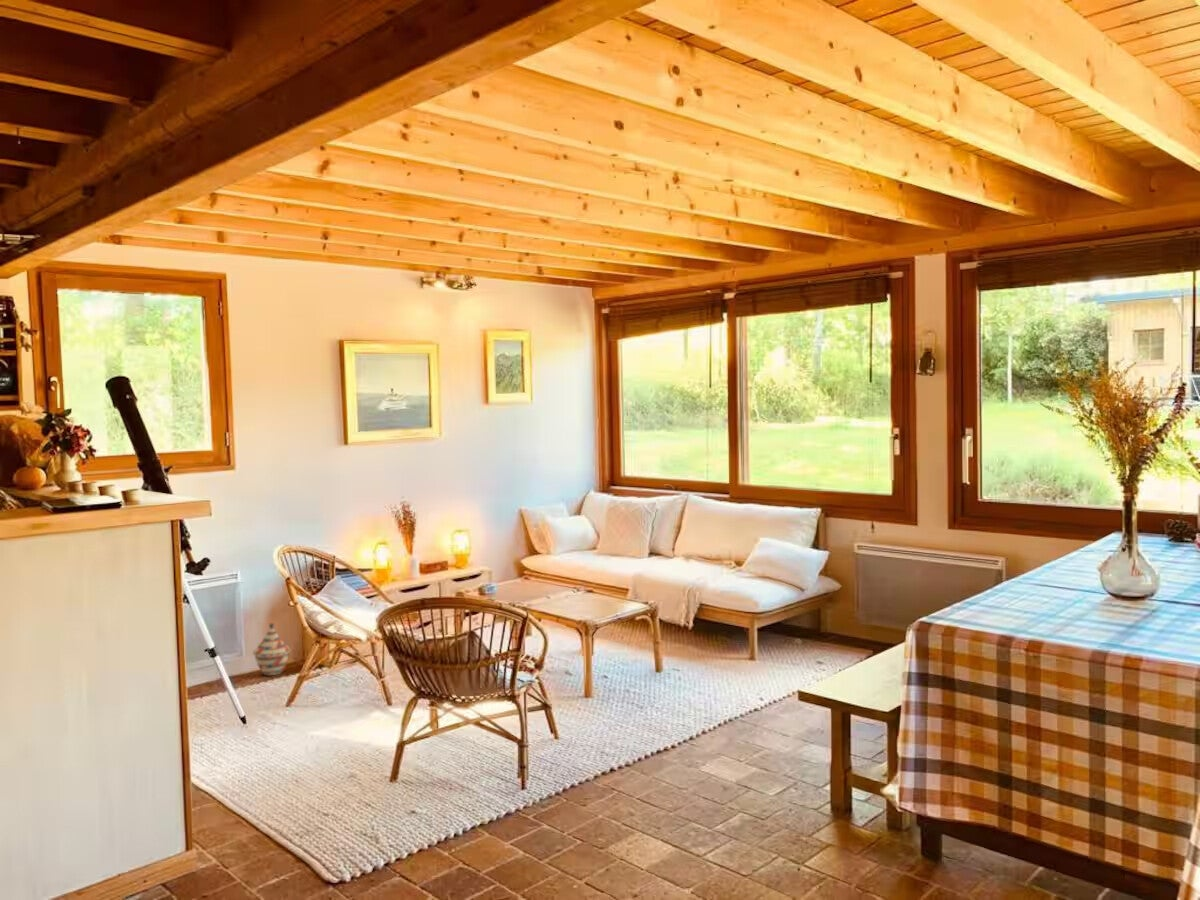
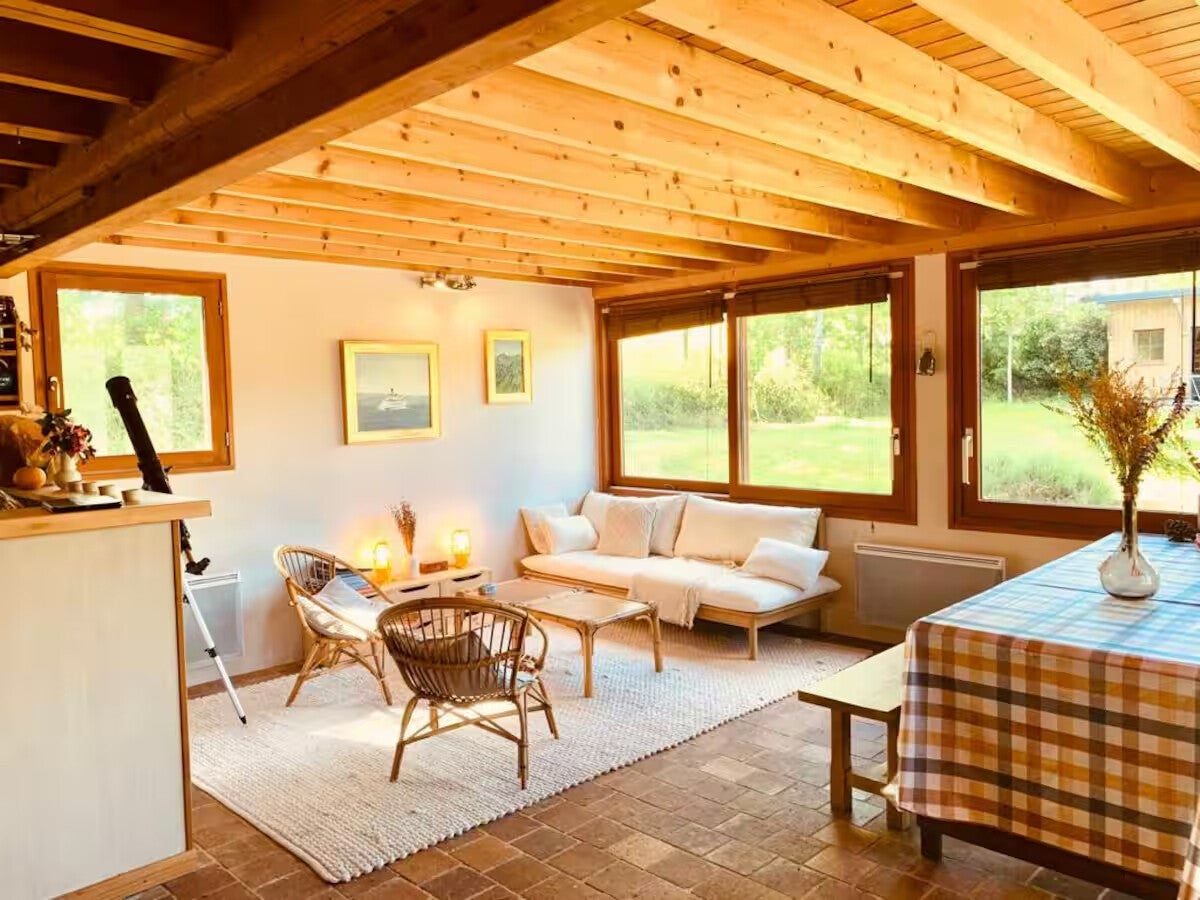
- woven basket (271, 648)
